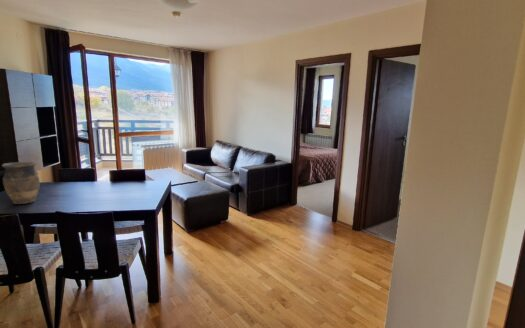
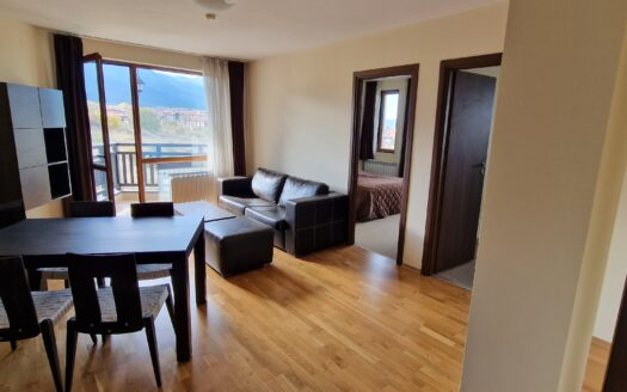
- vase (22, 183)
